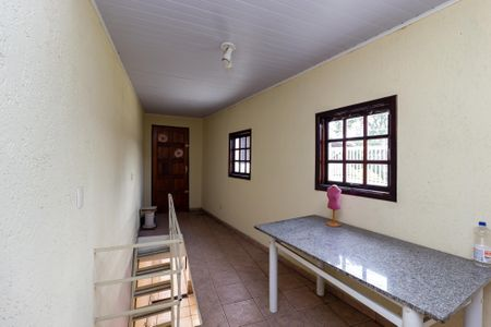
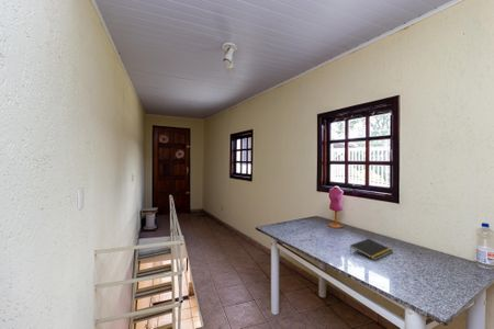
+ notepad (371, 248)
